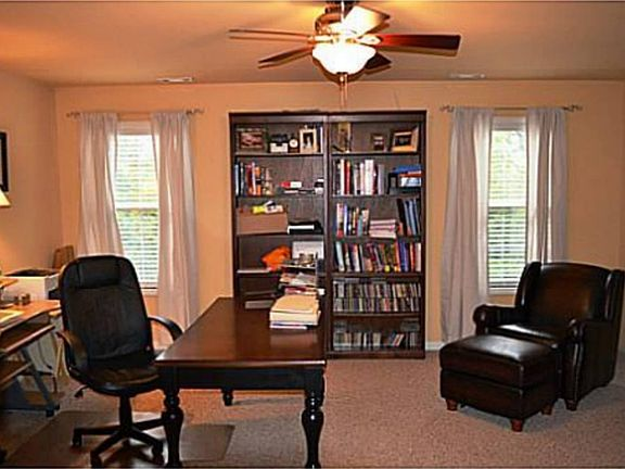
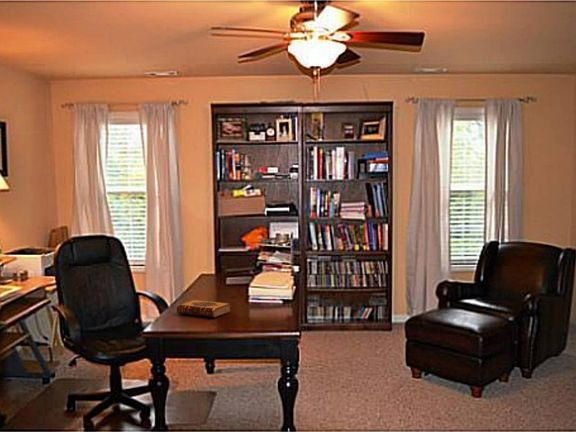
+ hardback book (203, 308)
